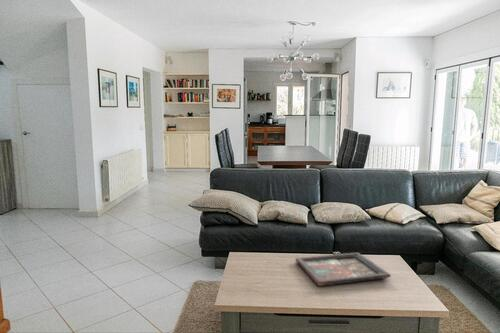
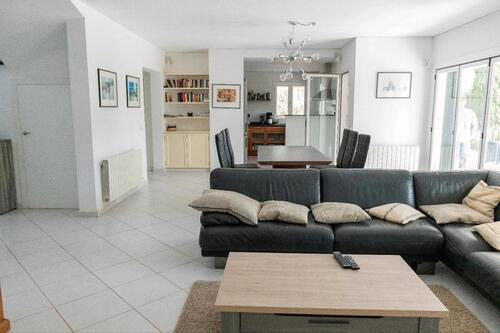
- decorative tray (340, 267)
